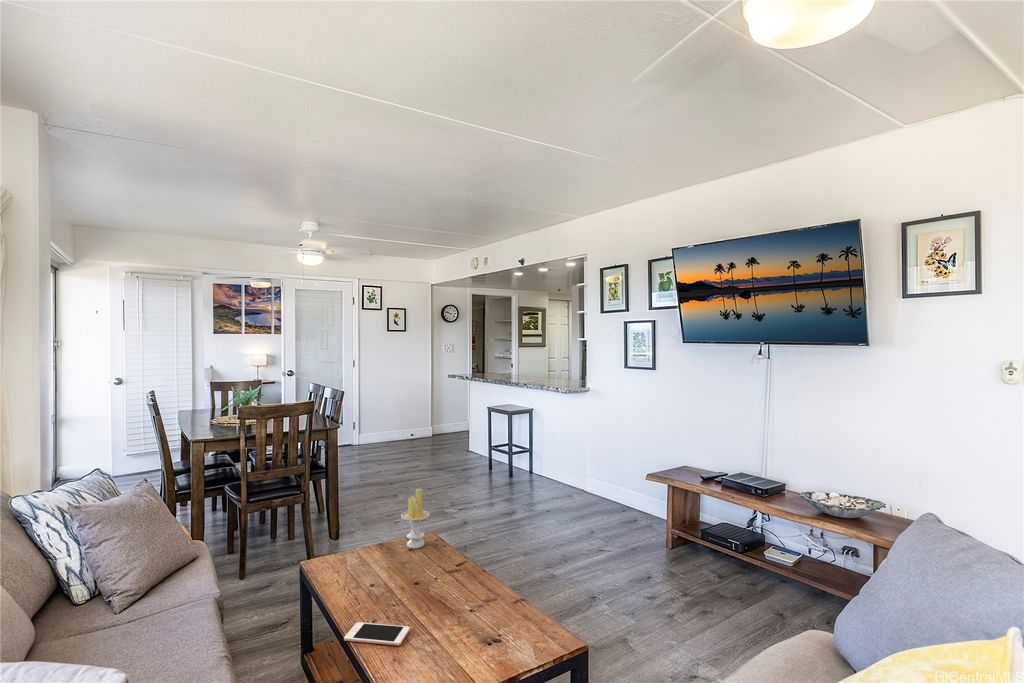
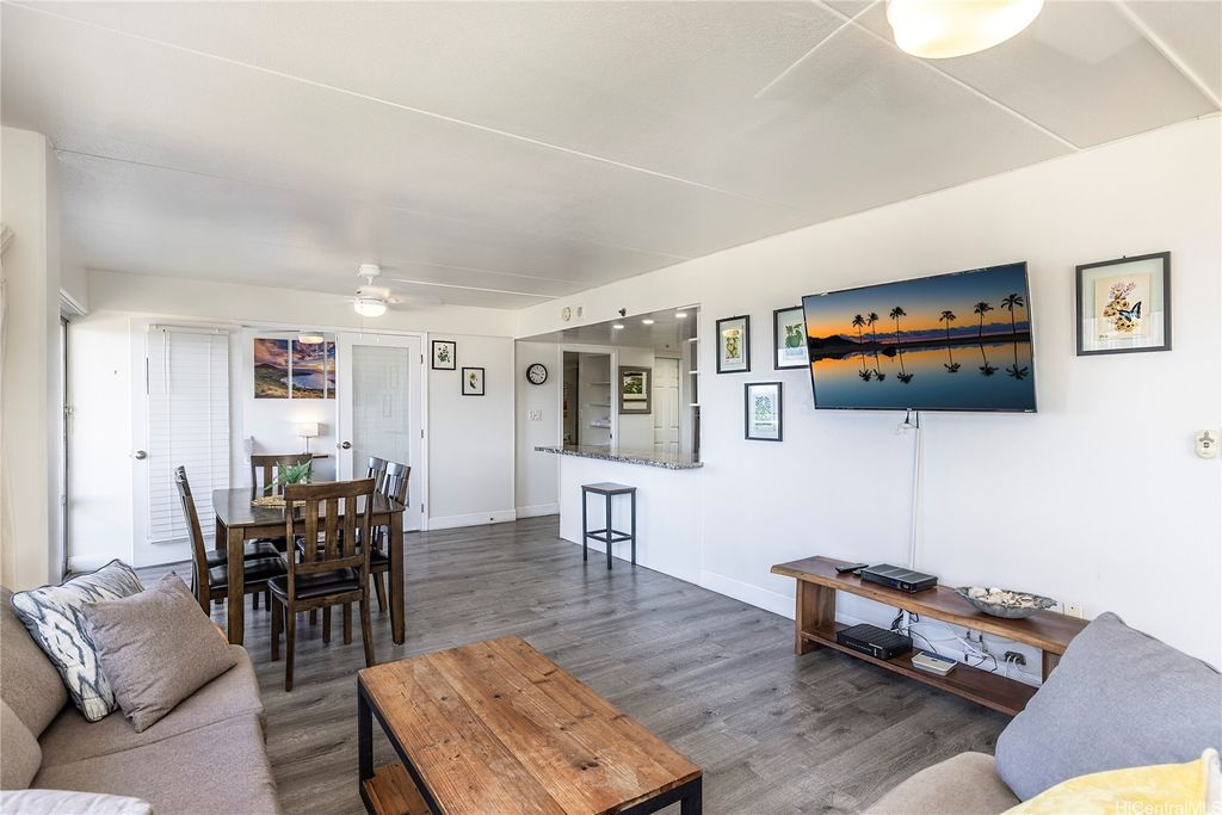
- candle (415, 516)
- cell phone (377, 633)
